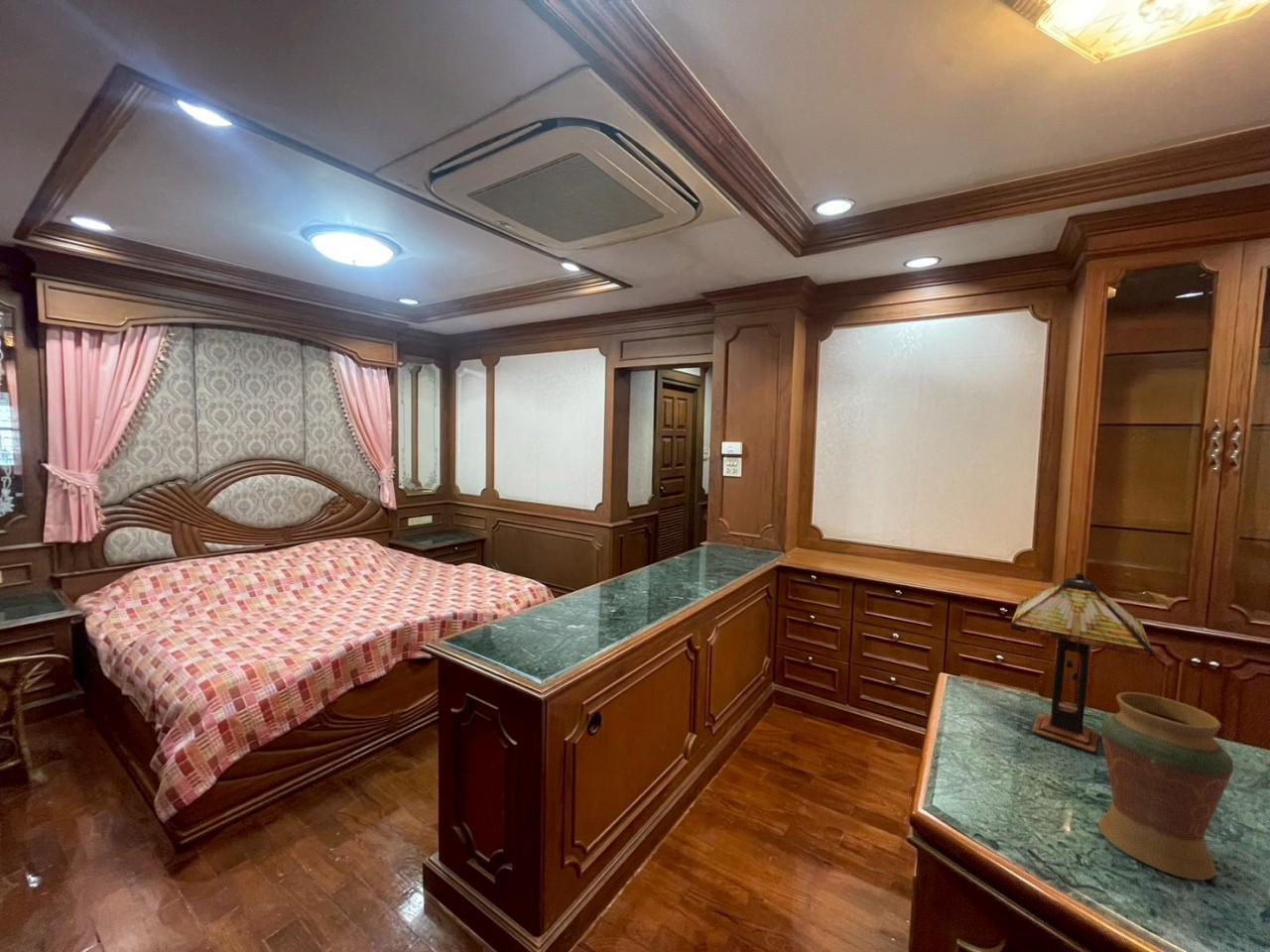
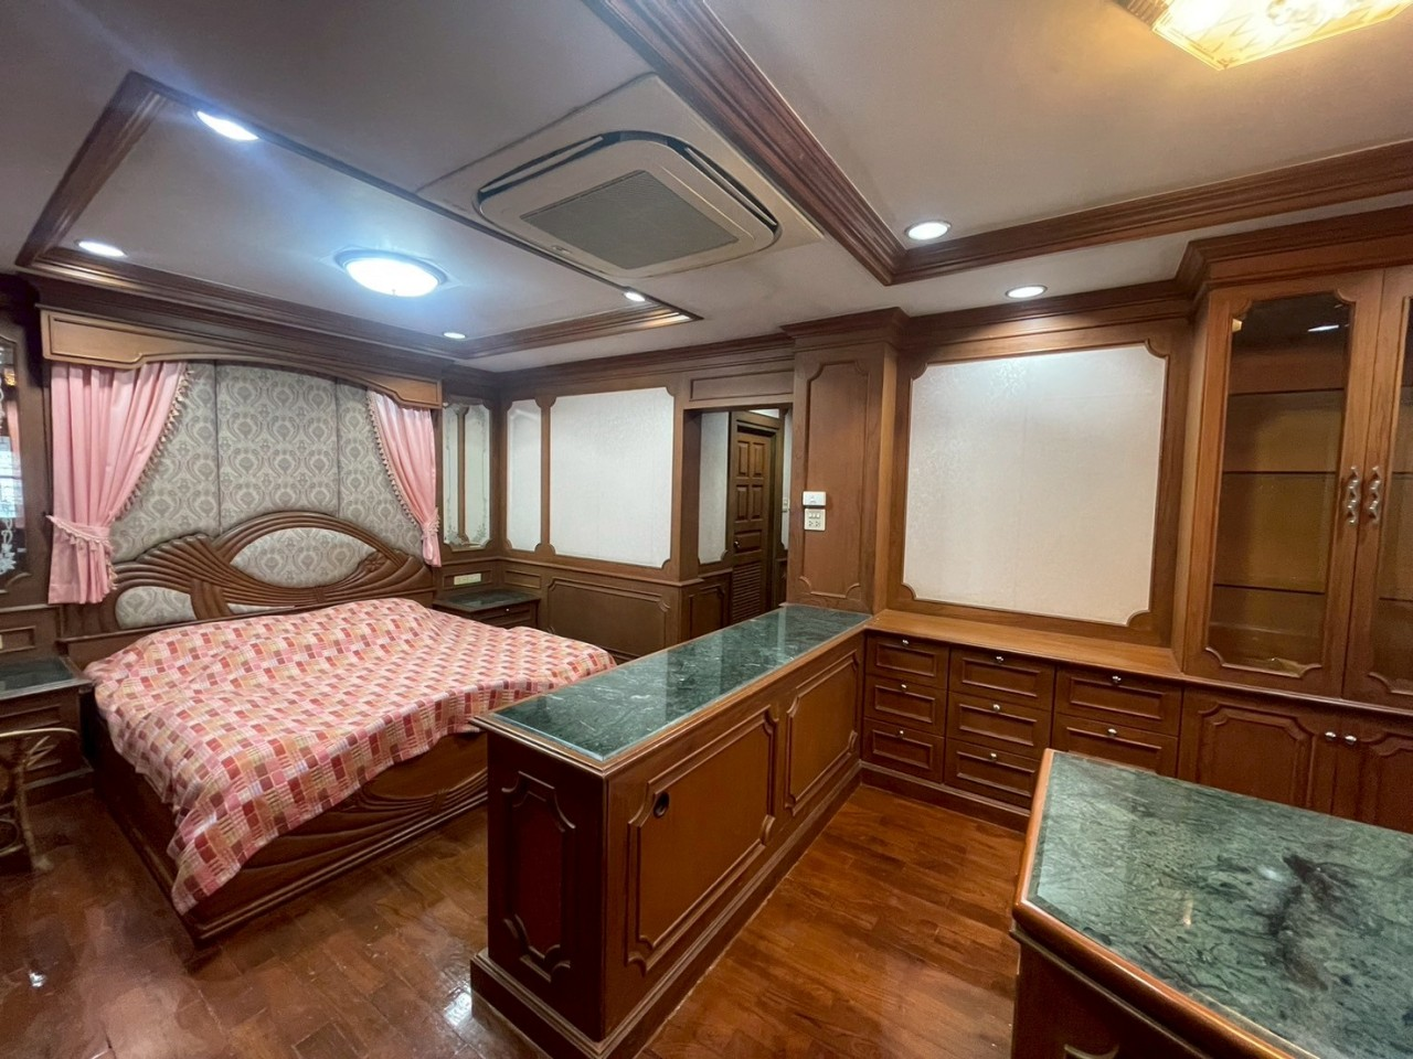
- decorative vase (1160, 777)
- table lamp (1075, 652)
